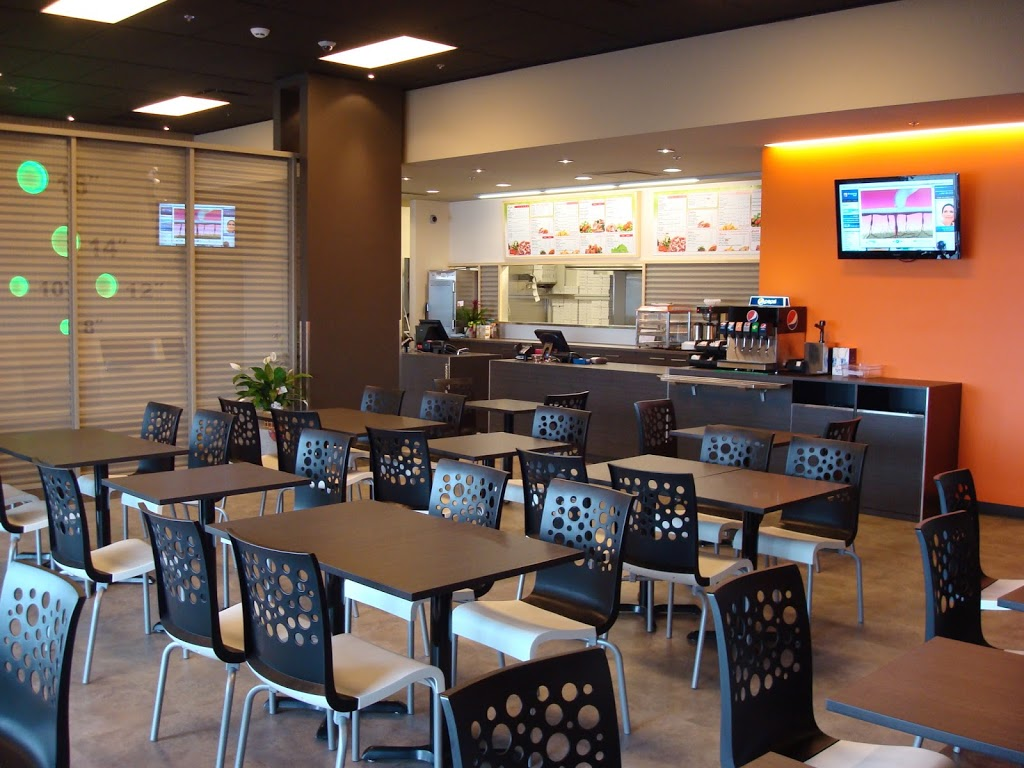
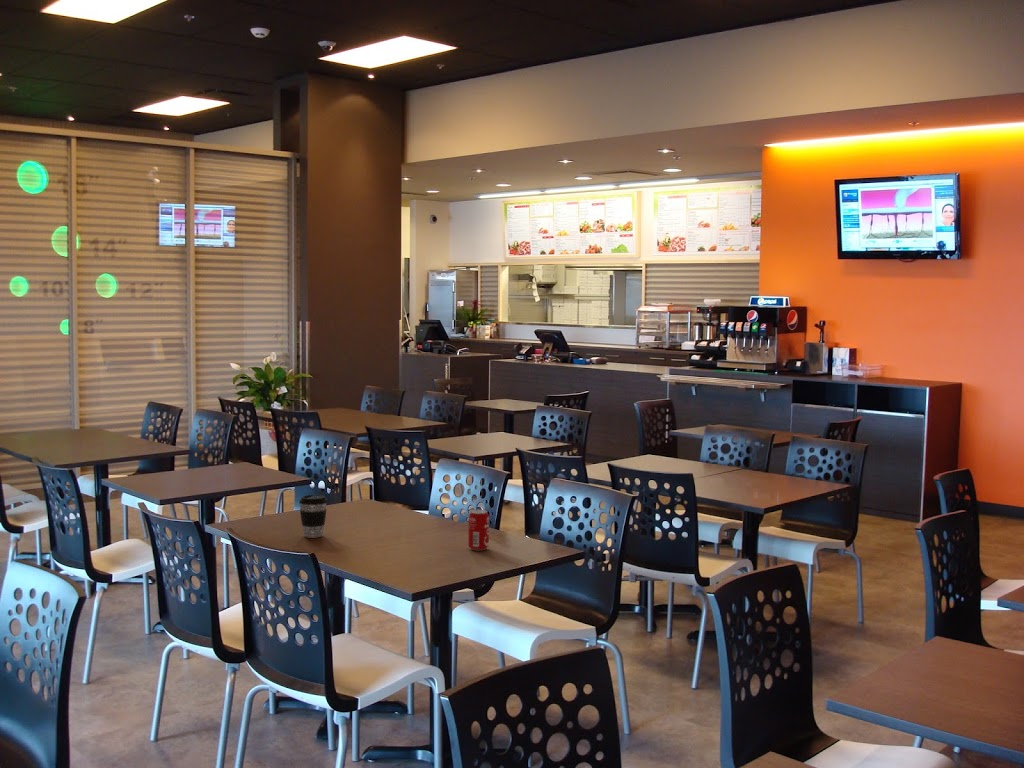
+ beverage can (478, 529)
+ coffee cup (313, 516)
